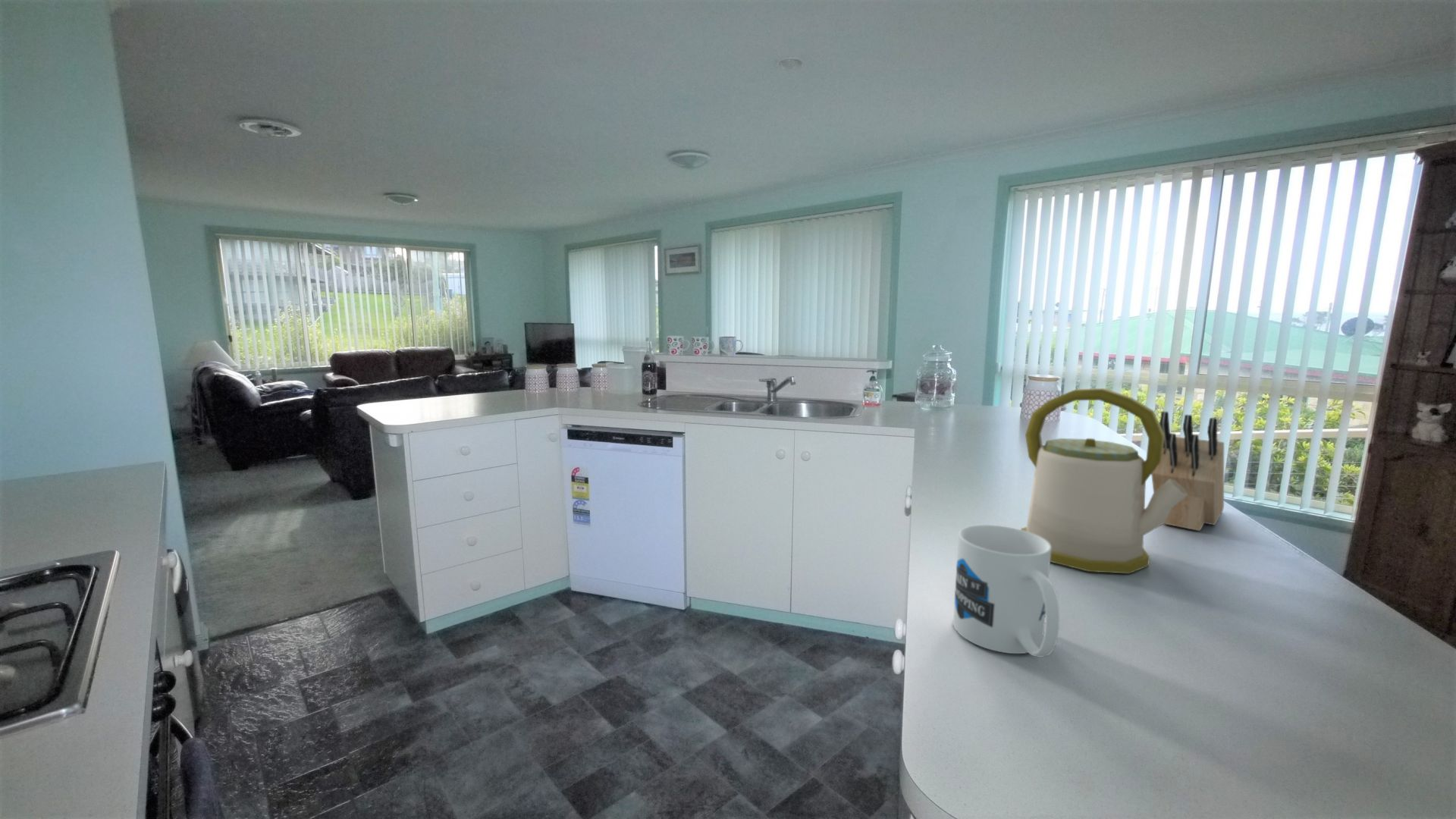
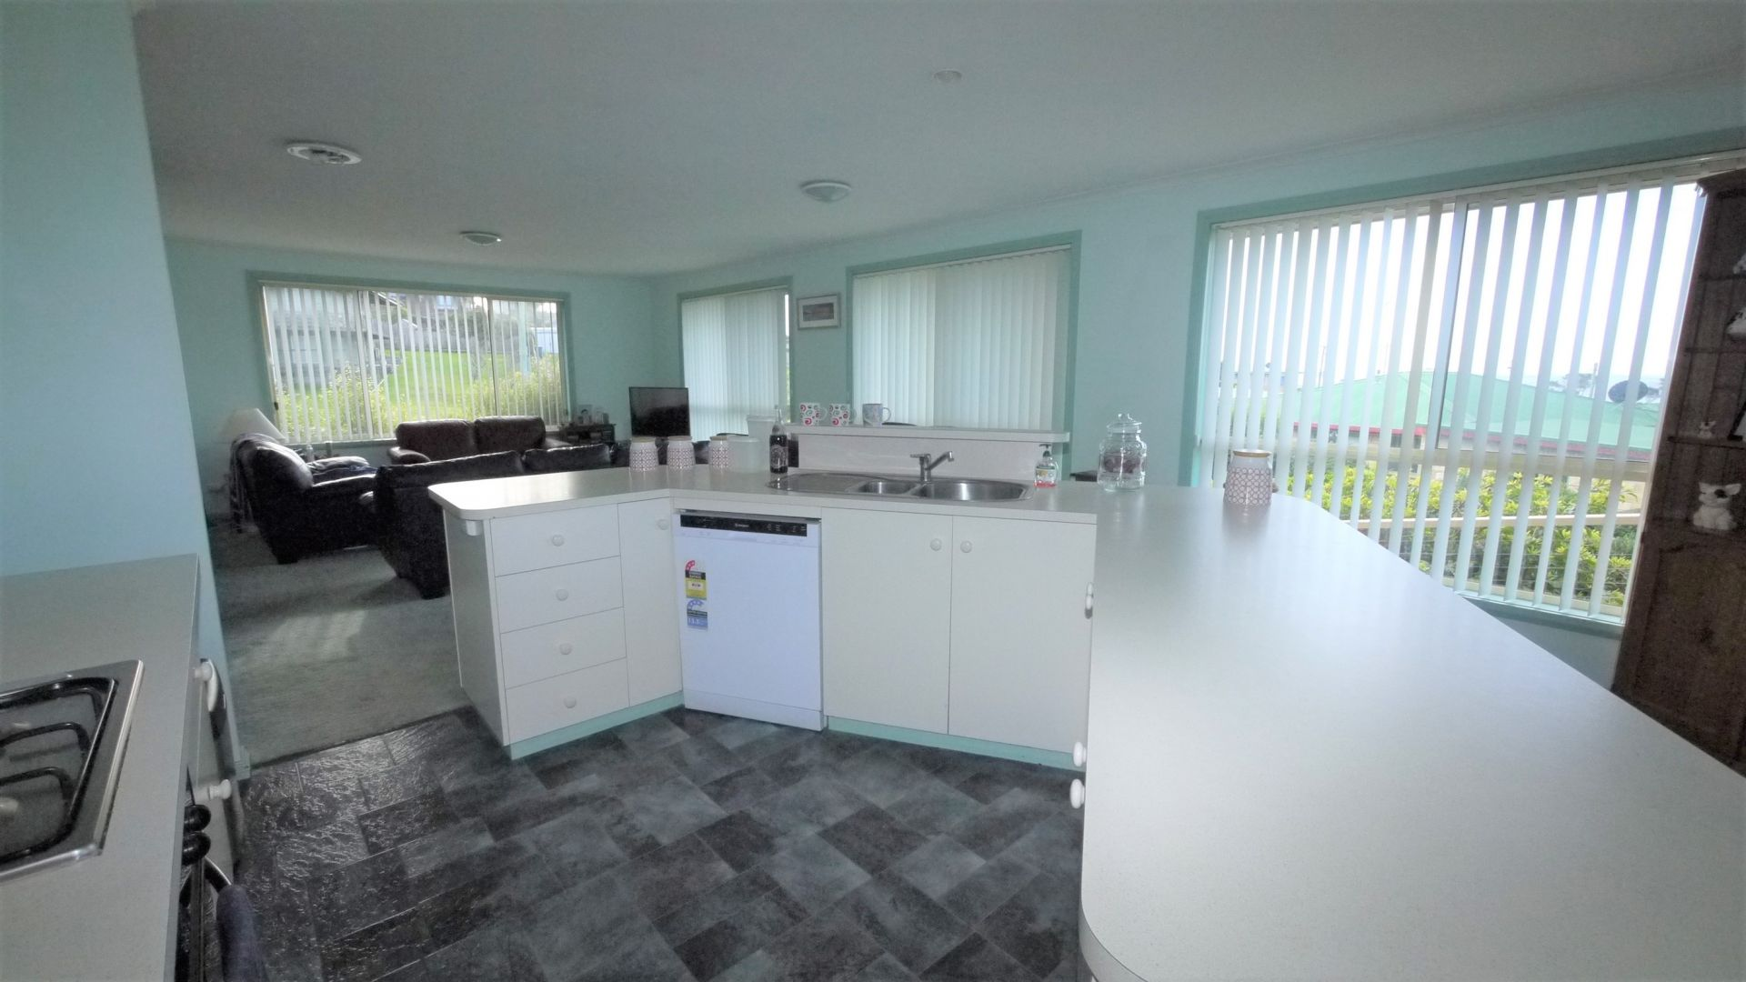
- mug (1006, 592)
- knife block (1191, 464)
- kettle (1100, 472)
